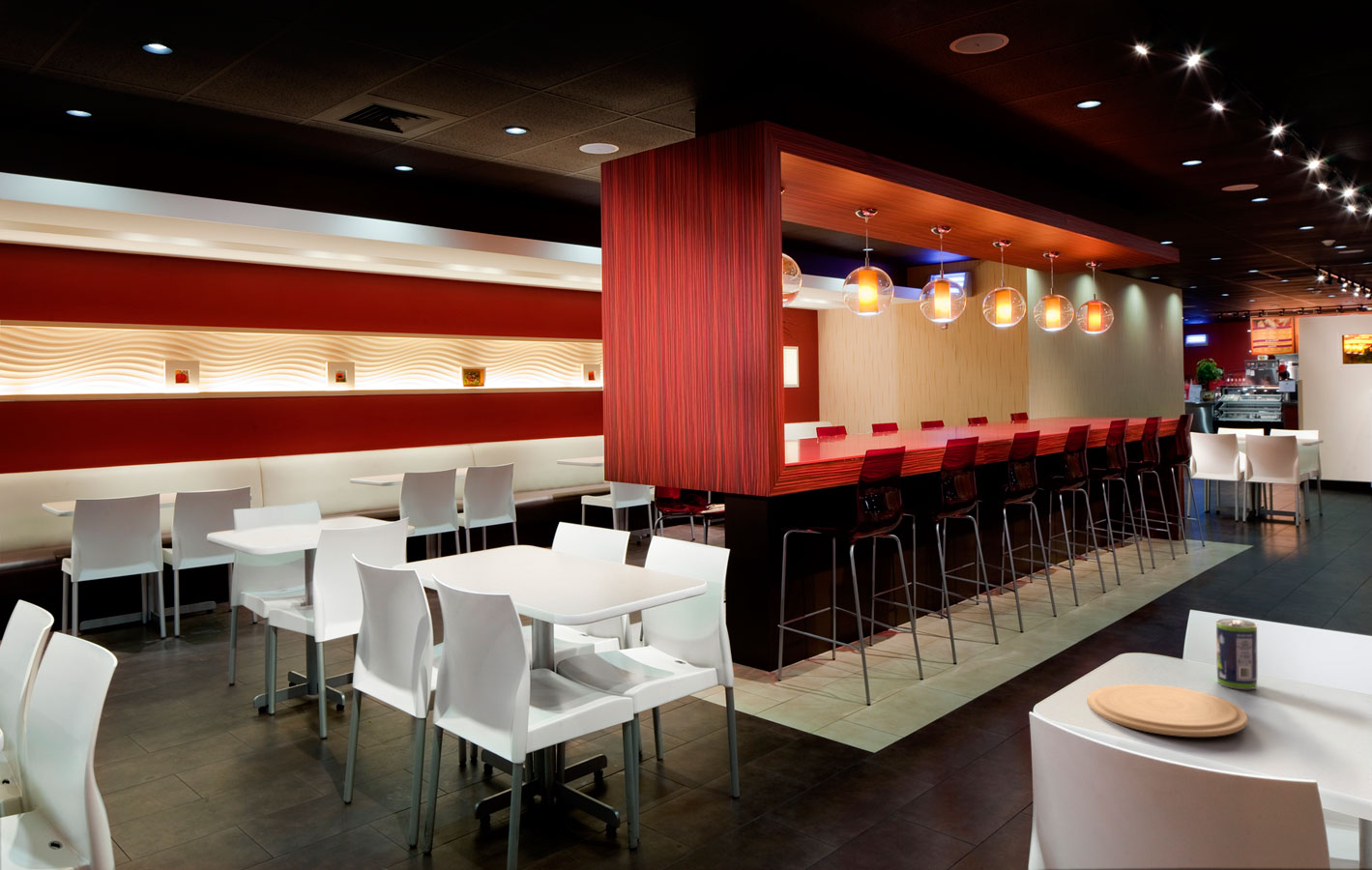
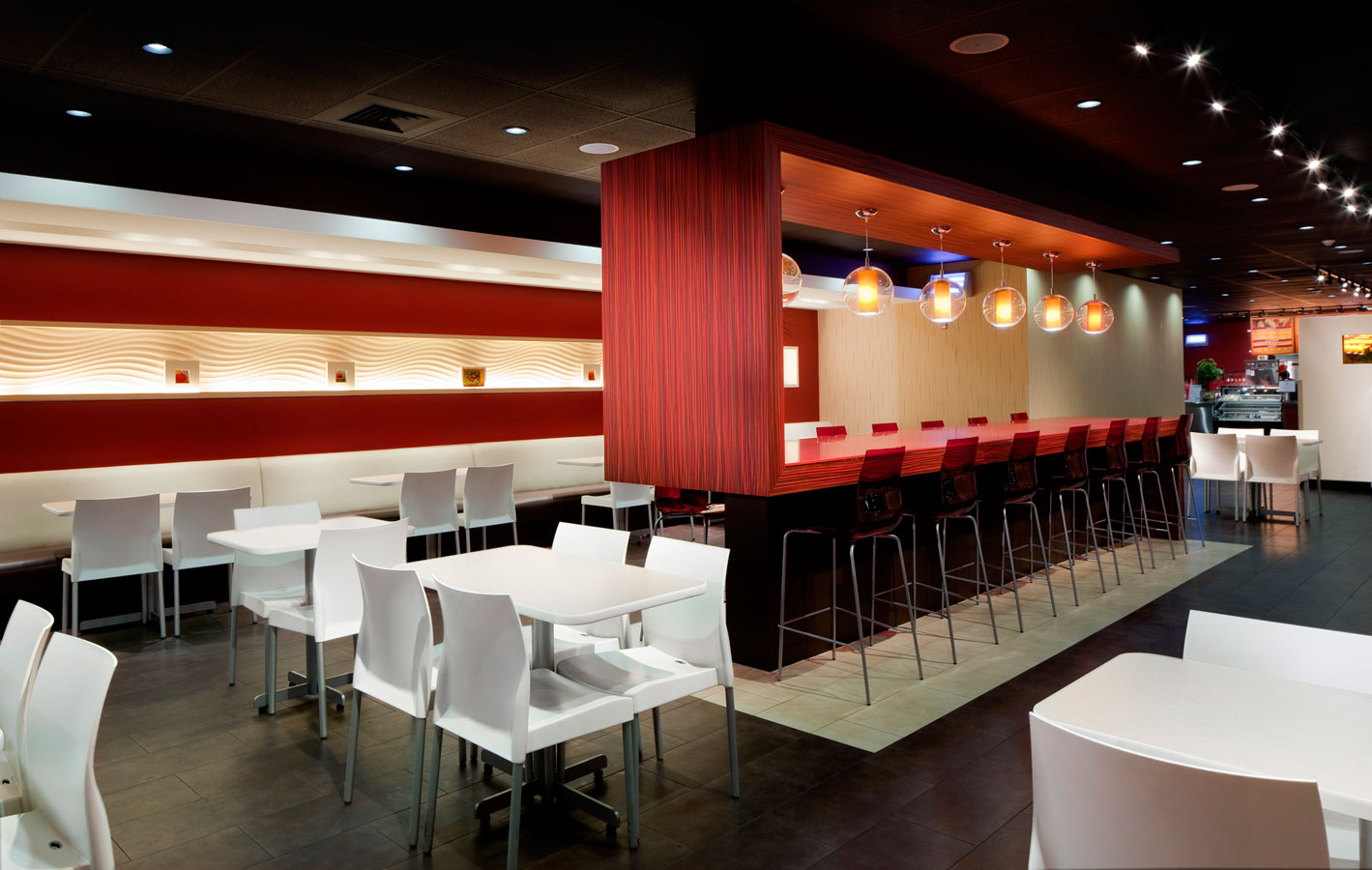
- beverage can (1237, 652)
- plate (1164, 707)
